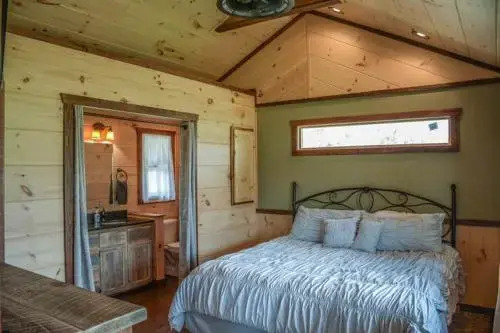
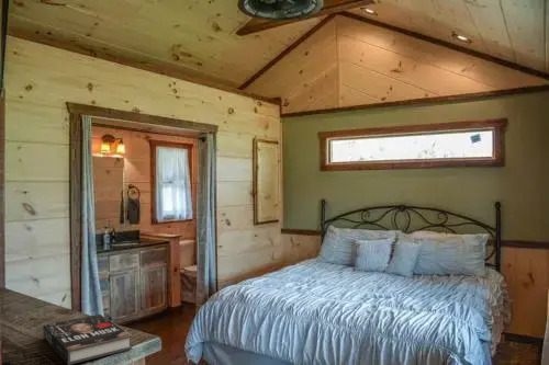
+ book (86, 337)
